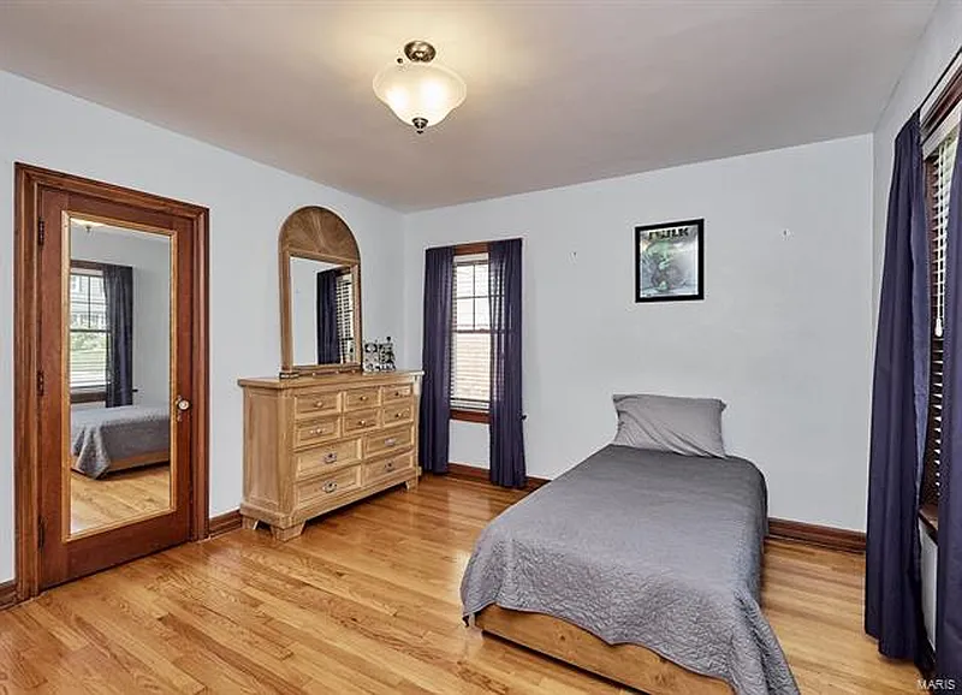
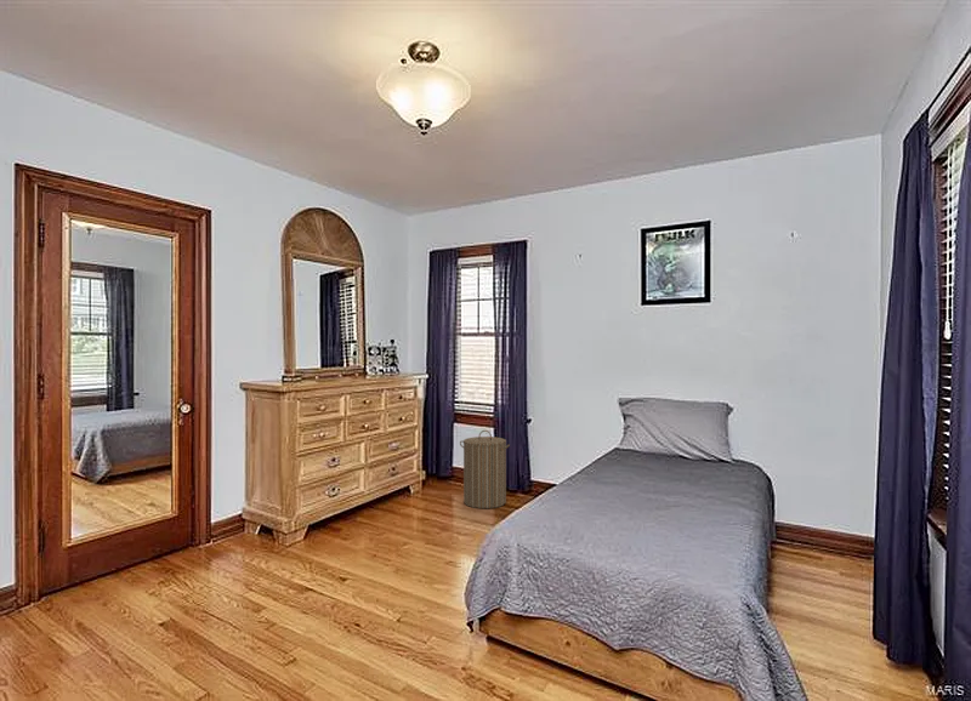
+ laundry hamper (484, 466)
